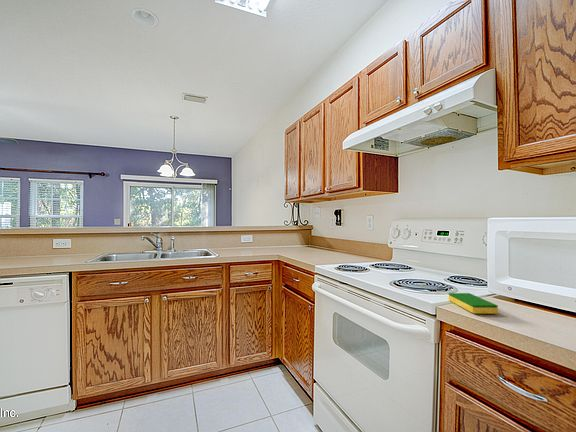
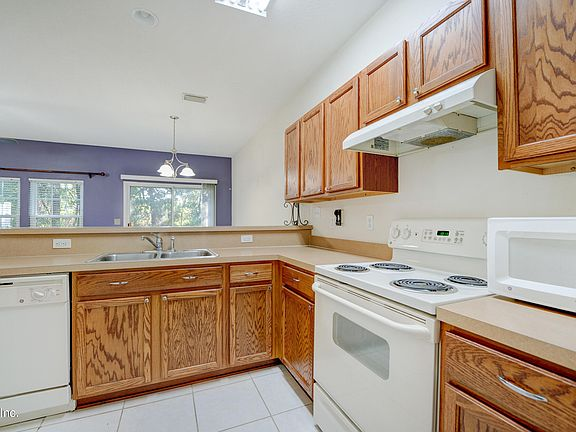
- dish sponge (471, 302)
